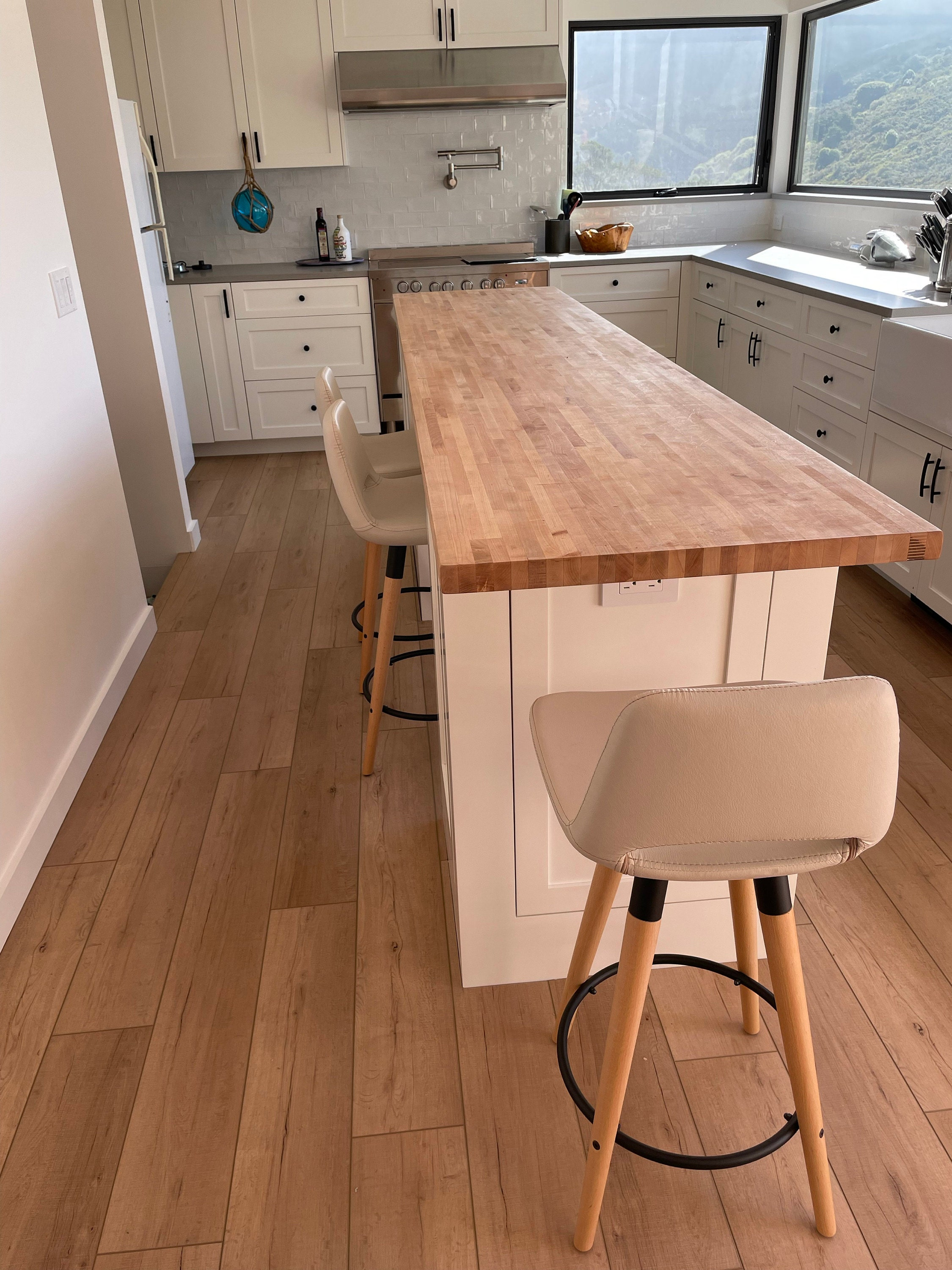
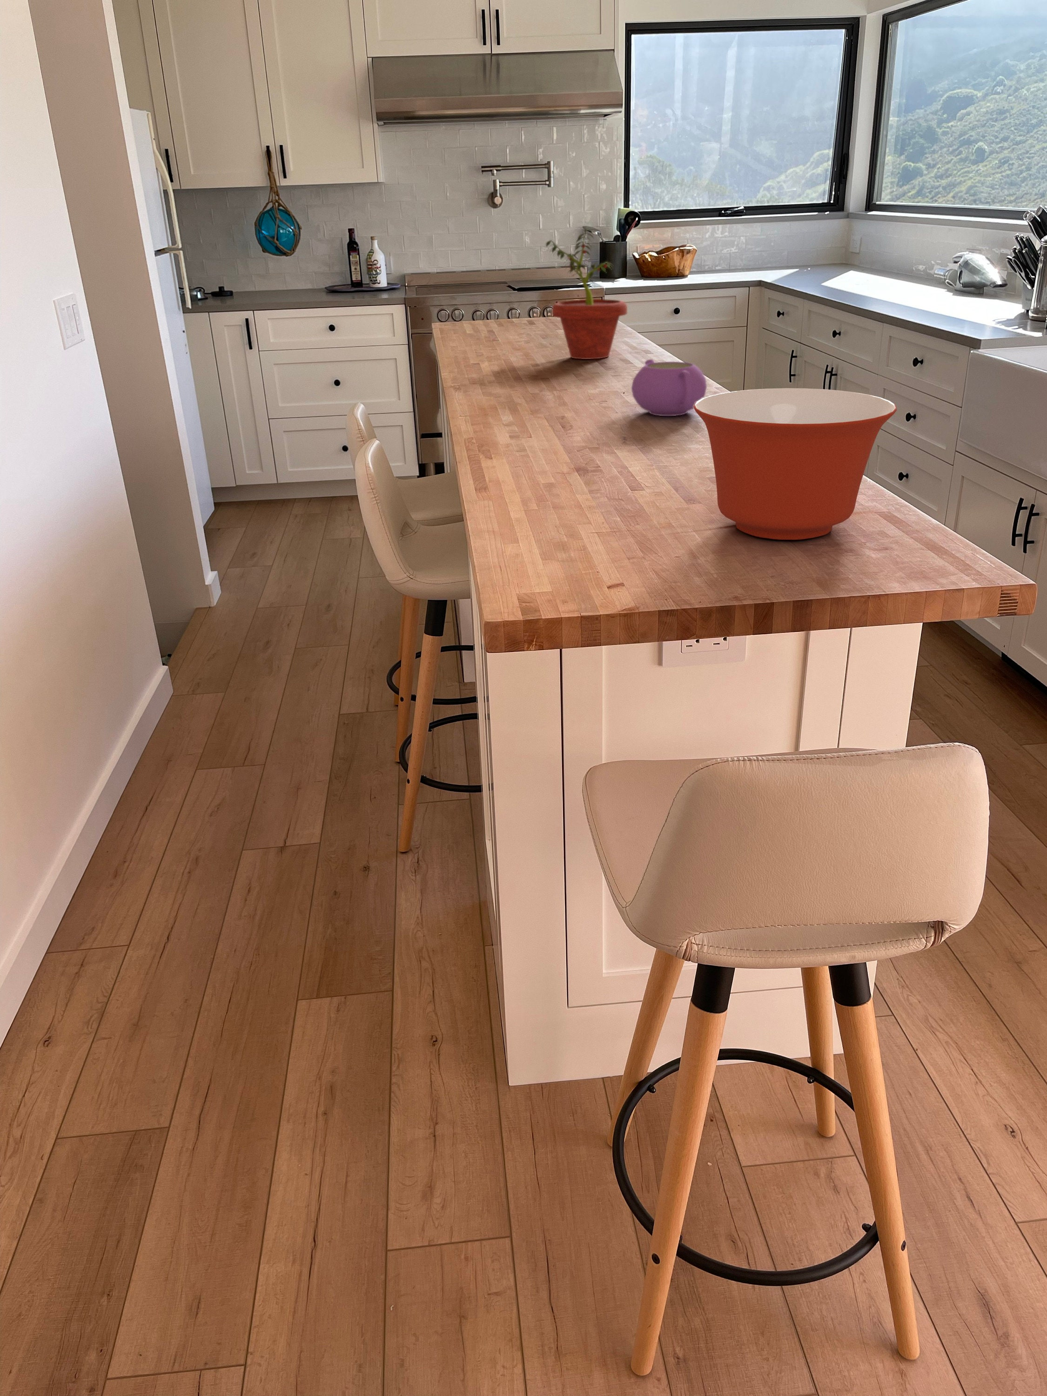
+ potted plant (586, 293)
+ mixing bowl (787, 467)
+ teapot (668, 388)
